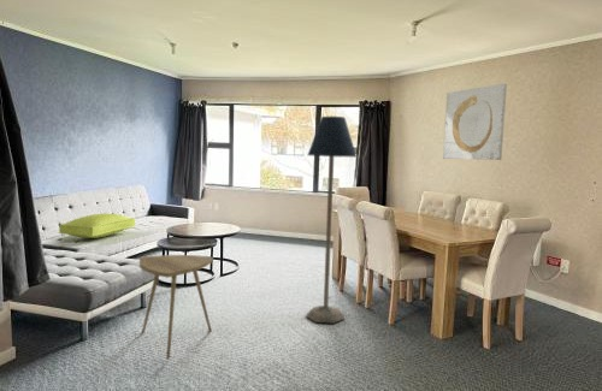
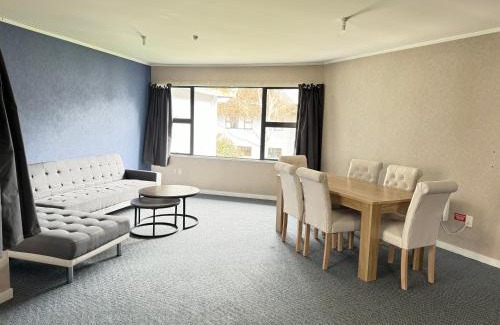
- floor lamp (329, 218)
- wall art (472, 124)
- side table (170, 301)
- cushion (99, 225)
